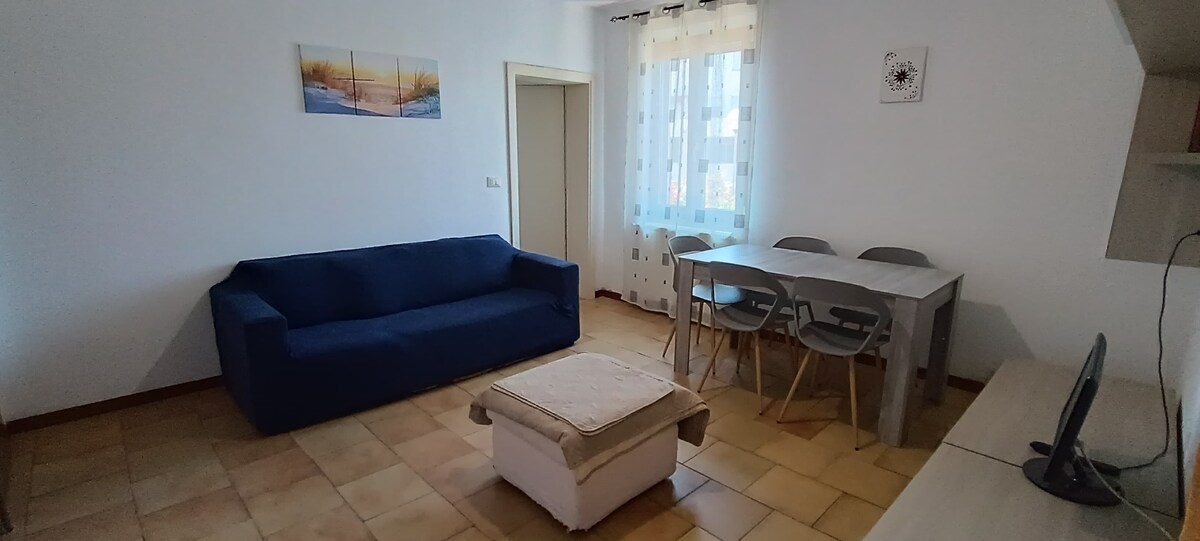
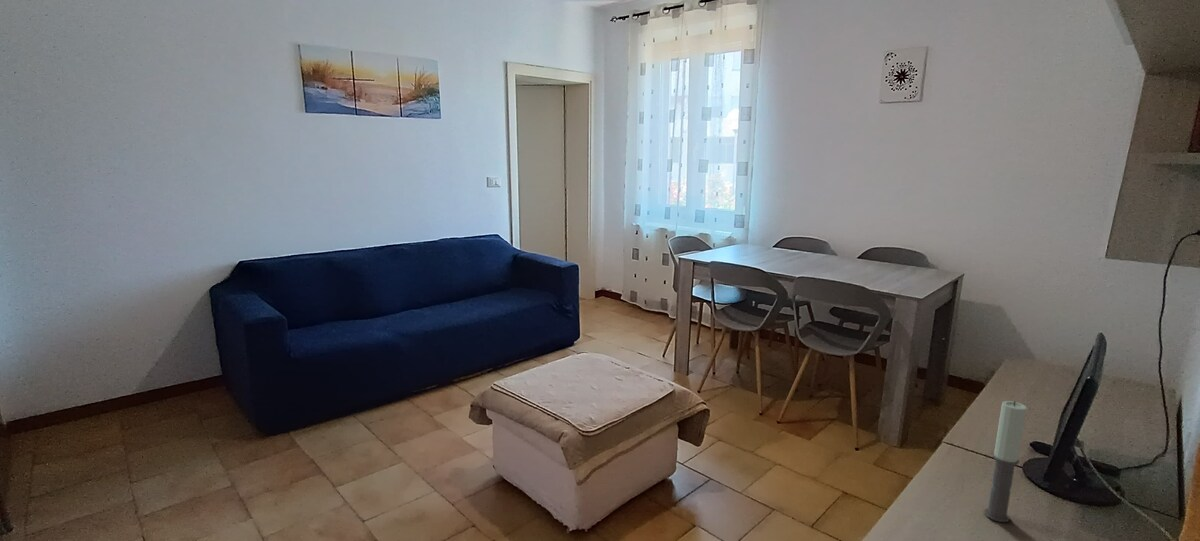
+ candle (1005, 459)
